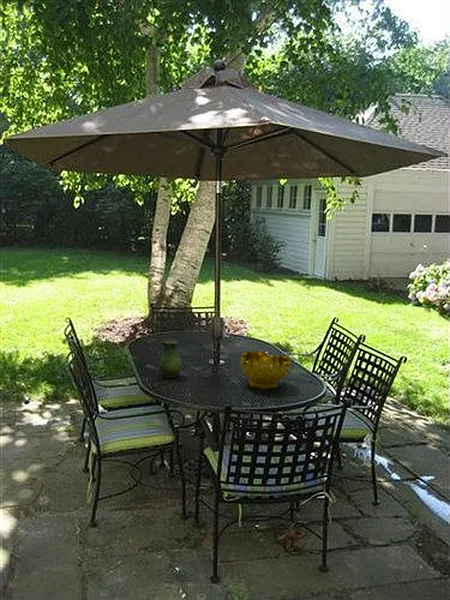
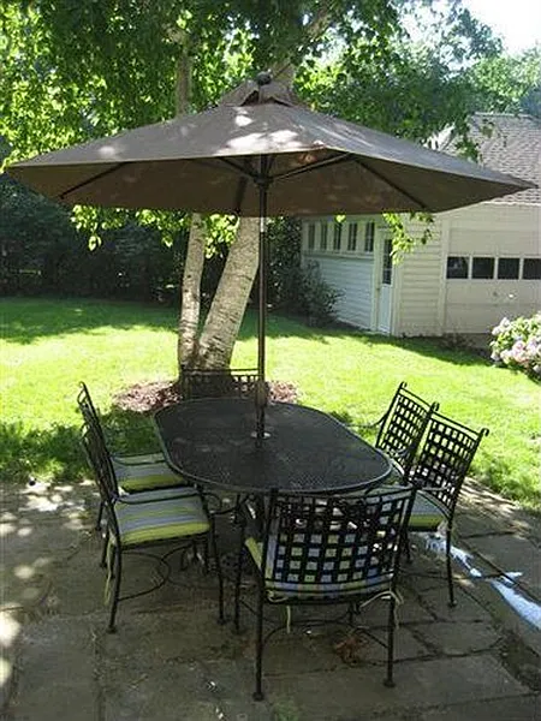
- pitcher (170, 358)
- decorative bowl (265, 370)
